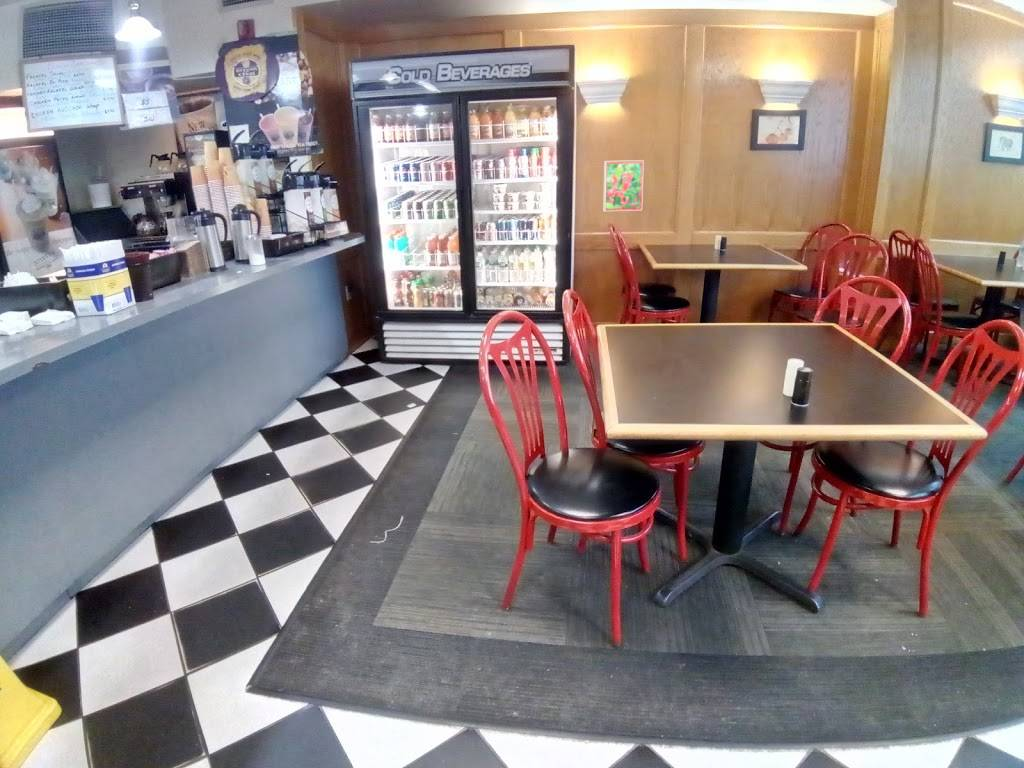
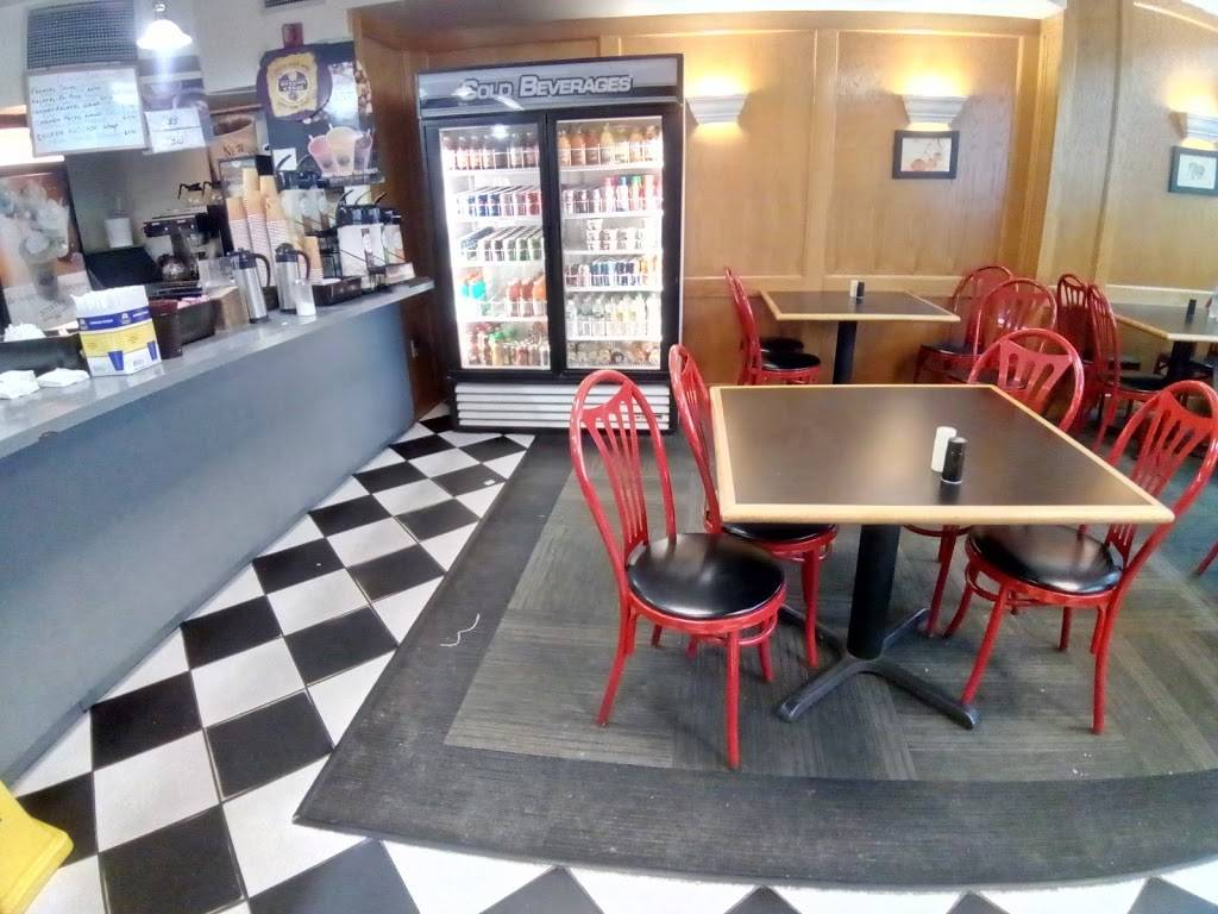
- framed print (623, 186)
